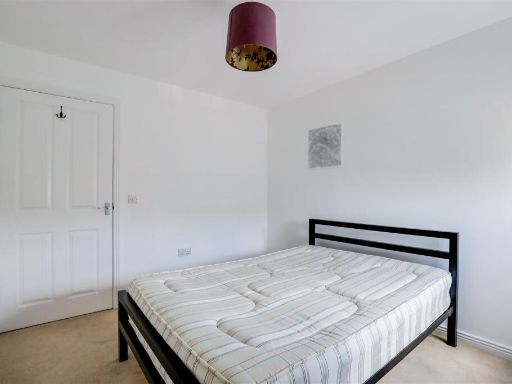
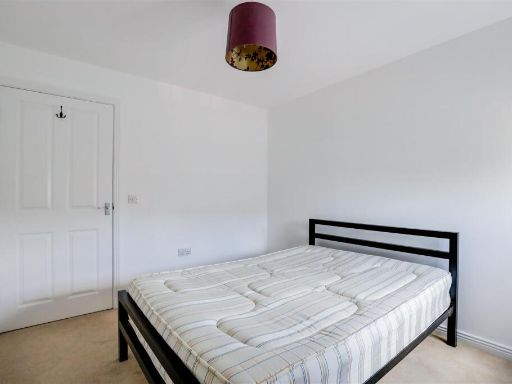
- wall art (324, 147)
